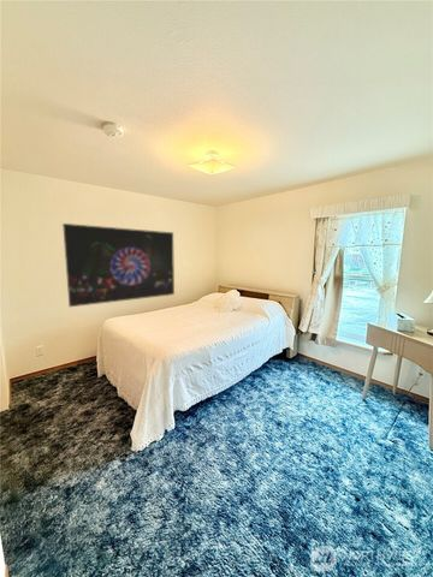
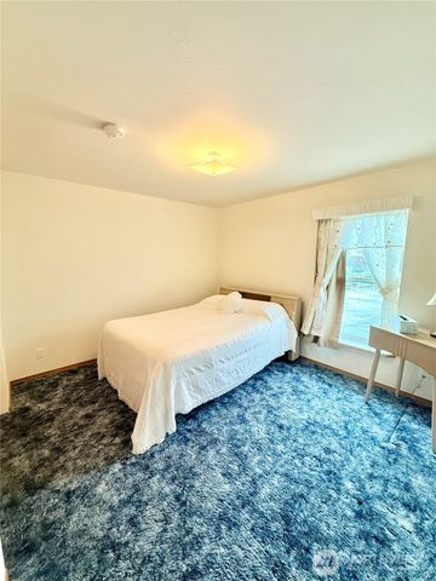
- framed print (127, 264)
